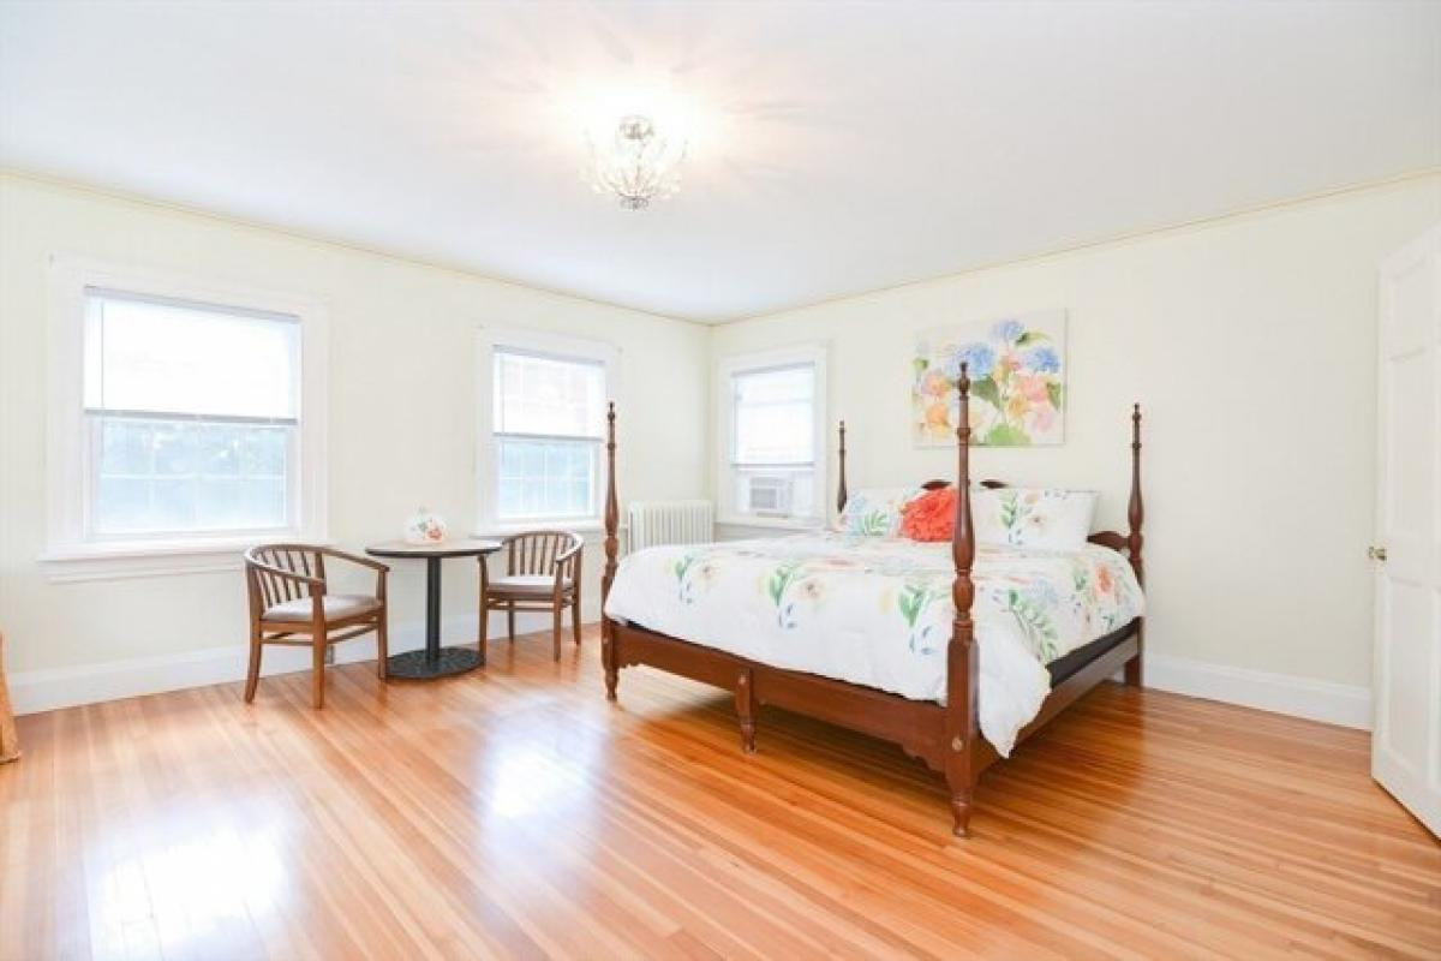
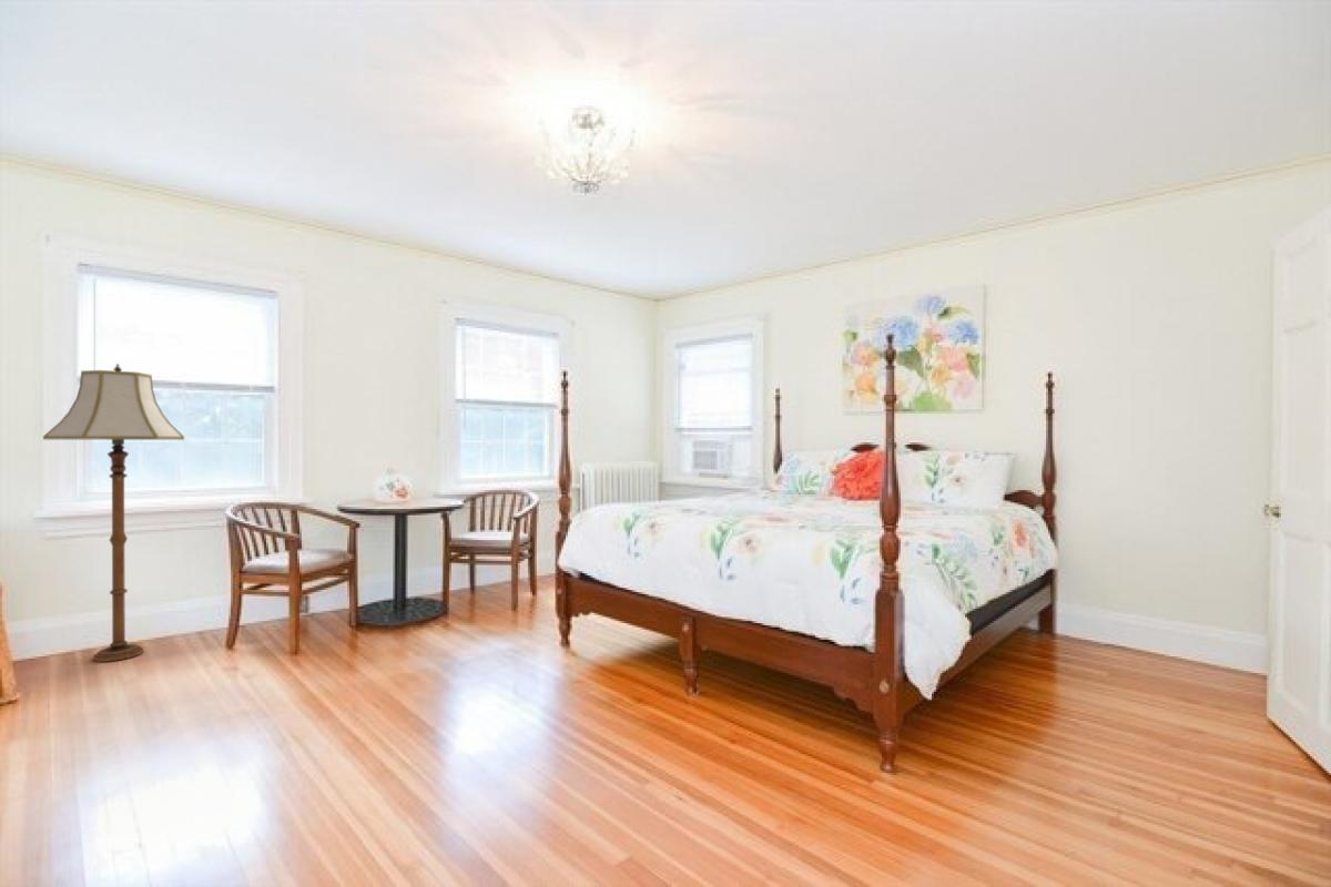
+ floor lamp (118, 509)
